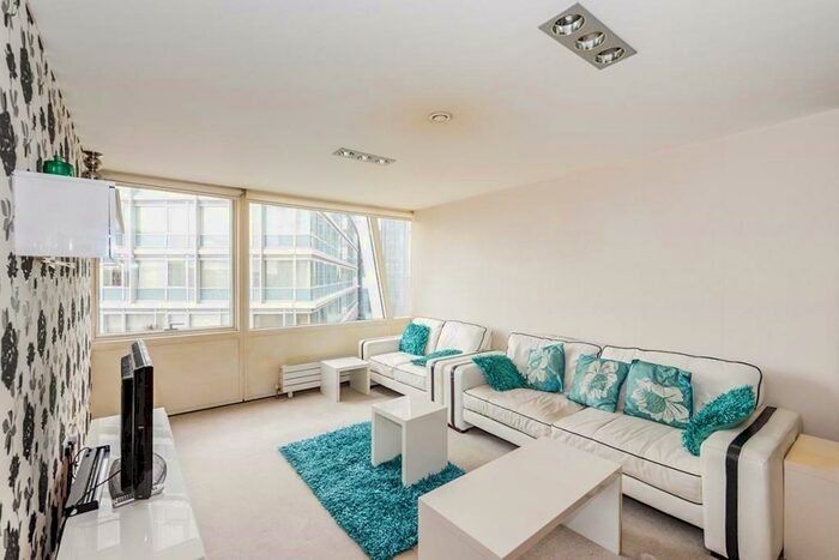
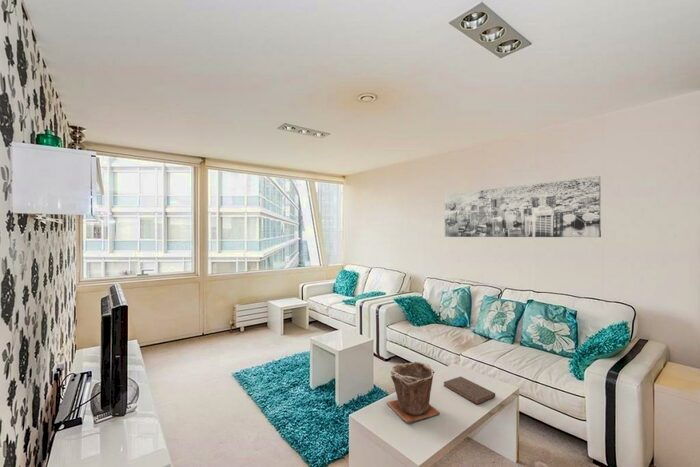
+ wall art (508, 212)
+ book (468, 389)
+ plant pot (412, 388)
